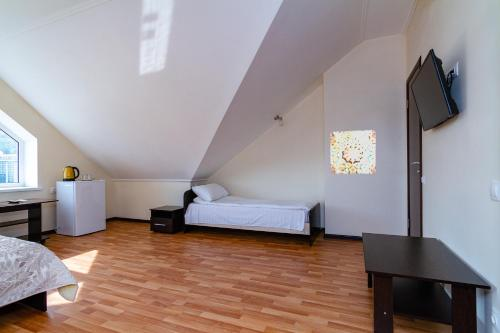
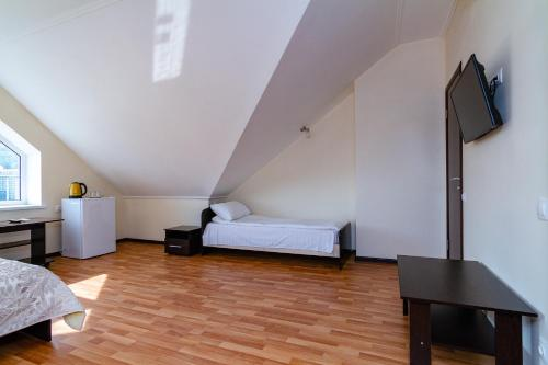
- wall art (352, 152)
